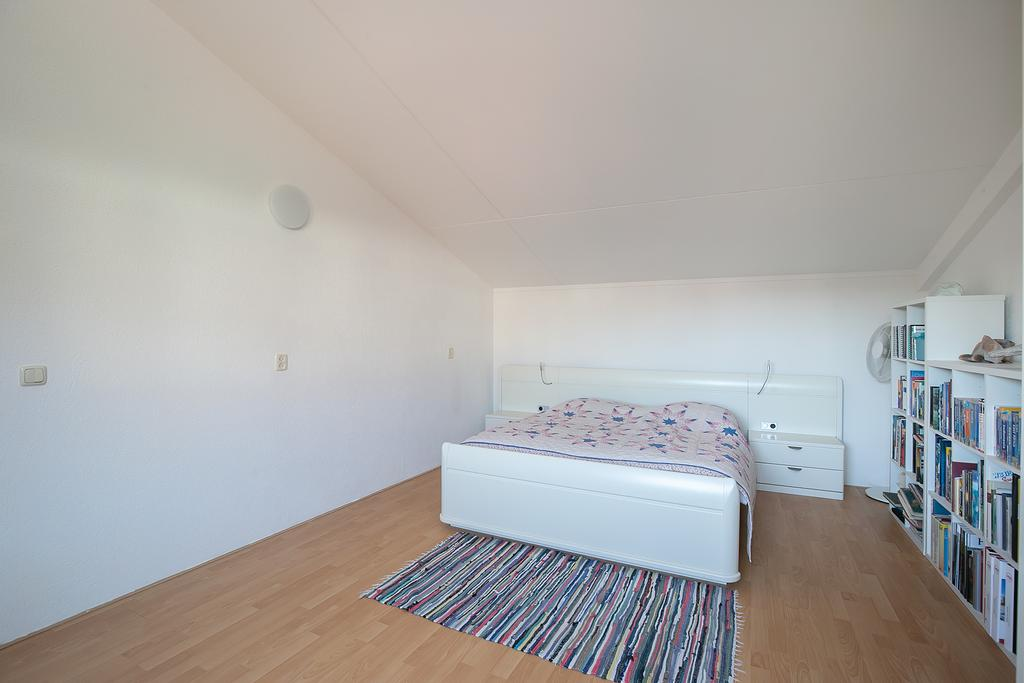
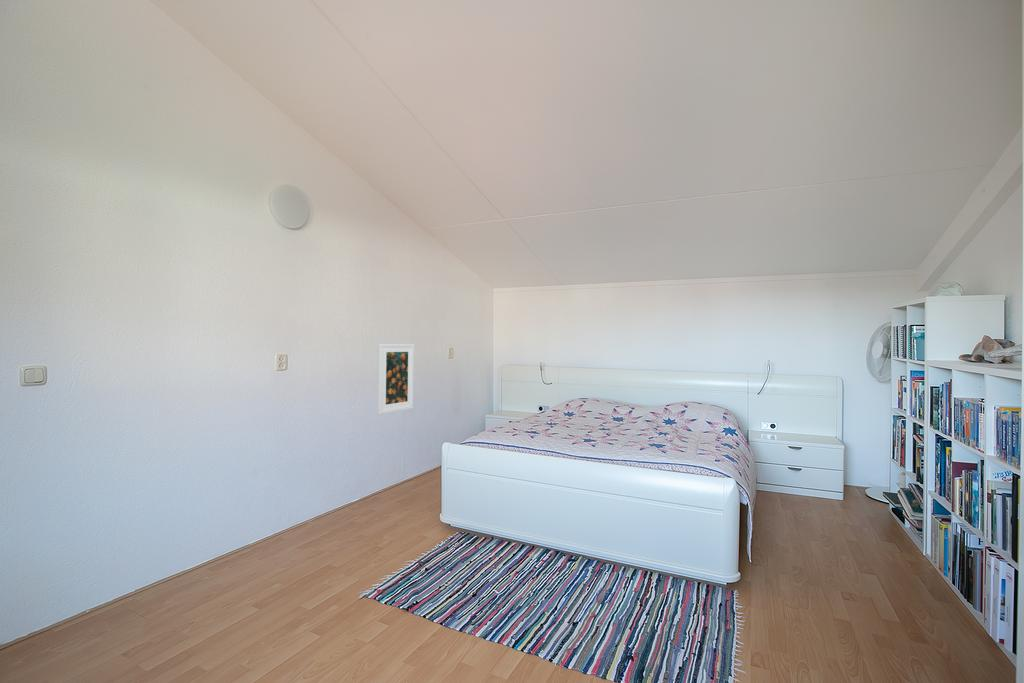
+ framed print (396, 377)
